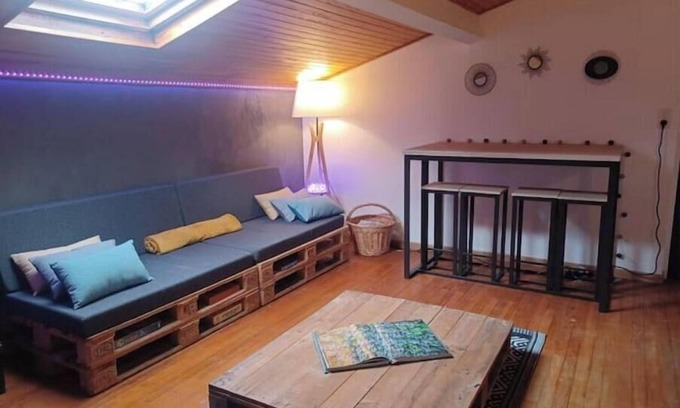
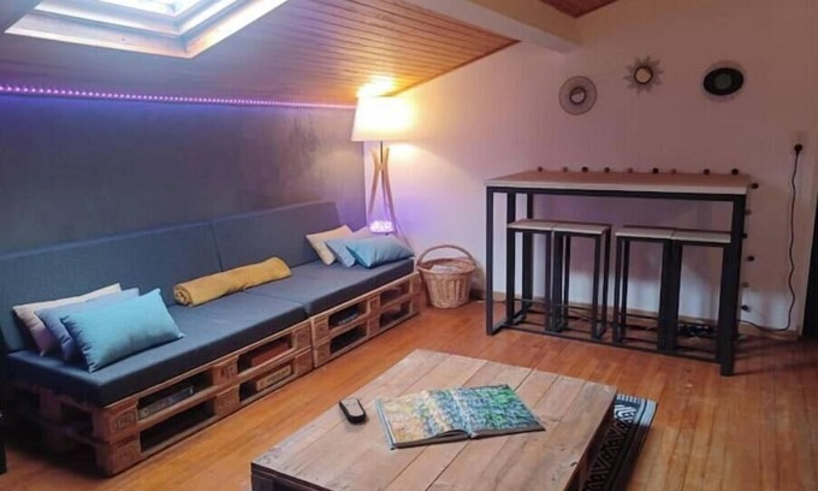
+ remote control (352, 409)
